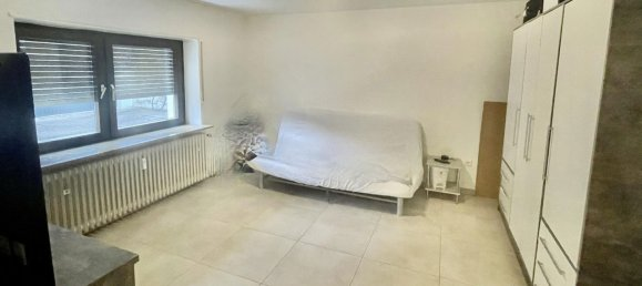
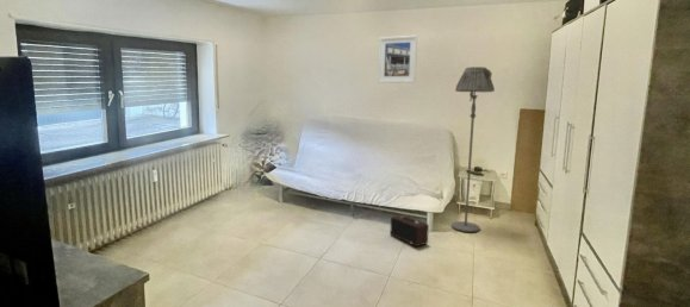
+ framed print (397, 59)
+ speaker (408, 228)
+ floor lamp (470, 150)
